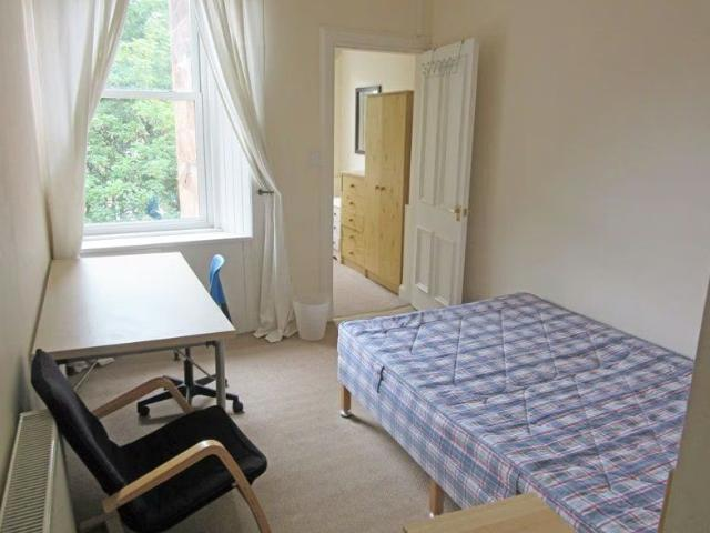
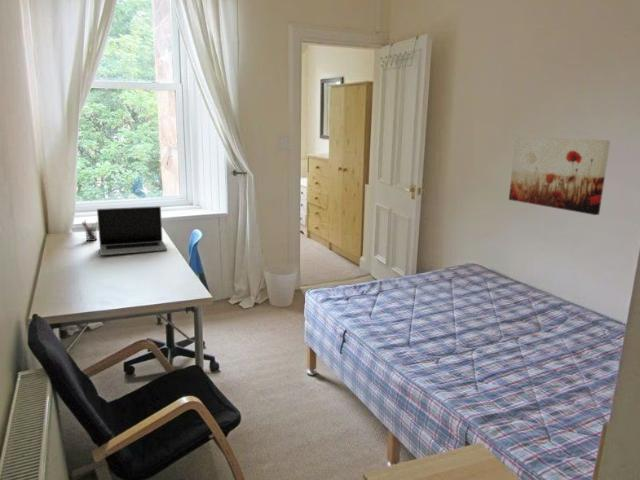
+ pen holder (90, 230)
+ laptop (132, 229)
+ wall art (554, 173)
